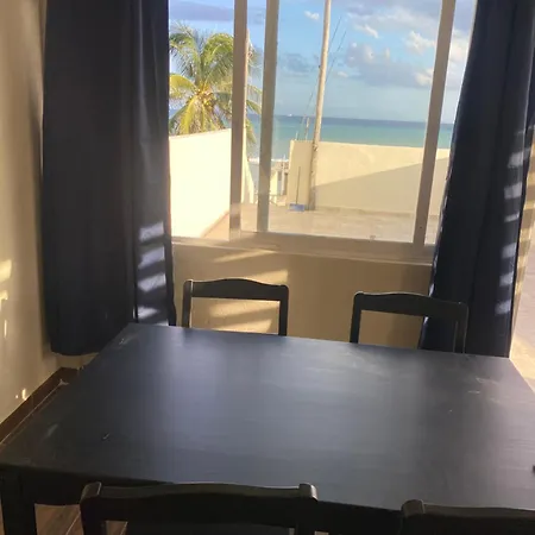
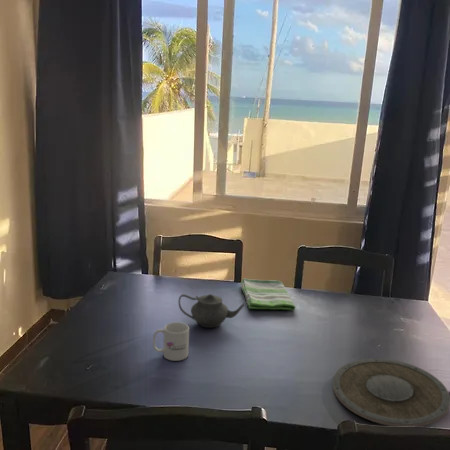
+ teapot (212, 309)
+ mug (170, 341)
+ dish towel (266, 293)
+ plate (389, 388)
